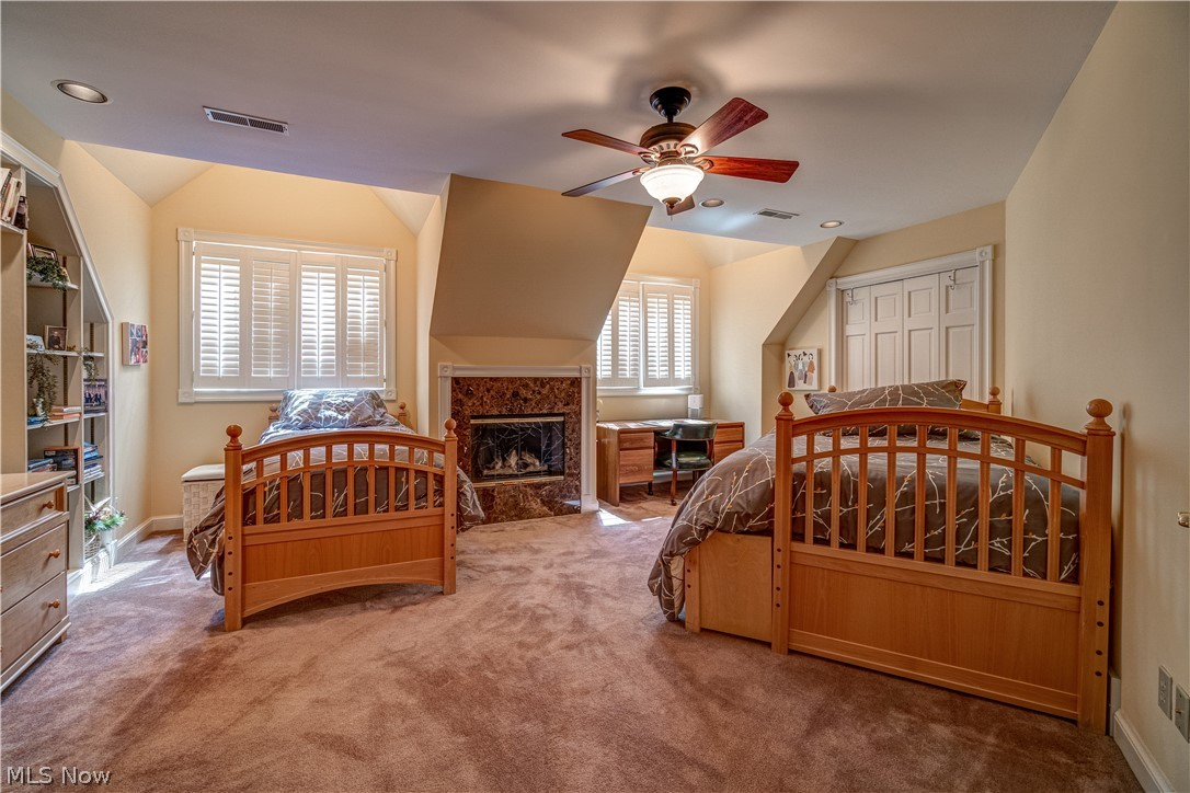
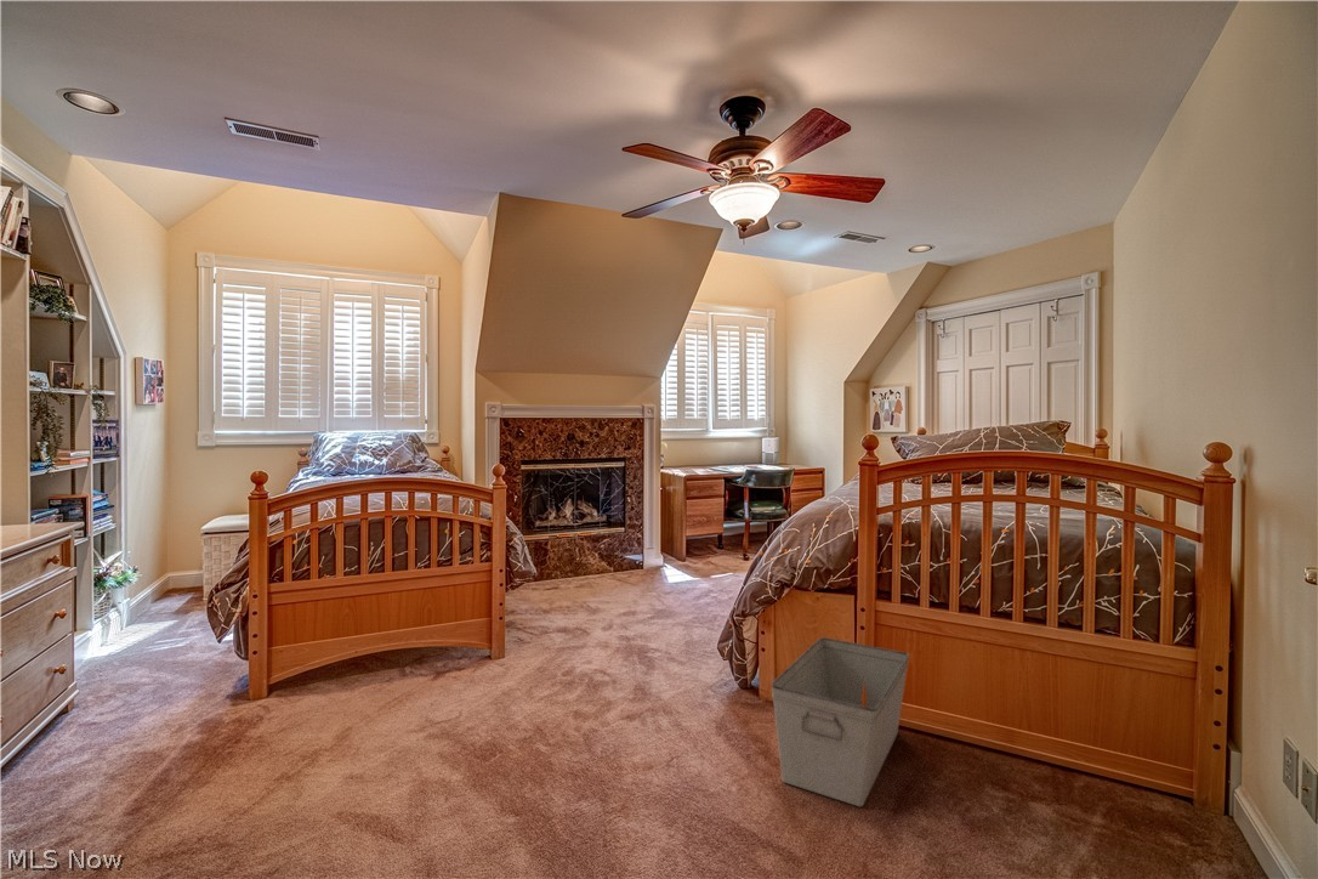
+ storage bin (843, 710)
